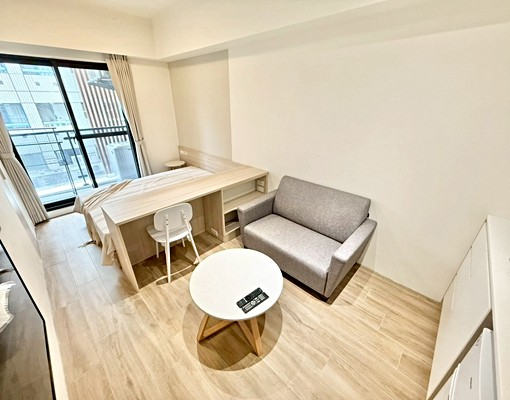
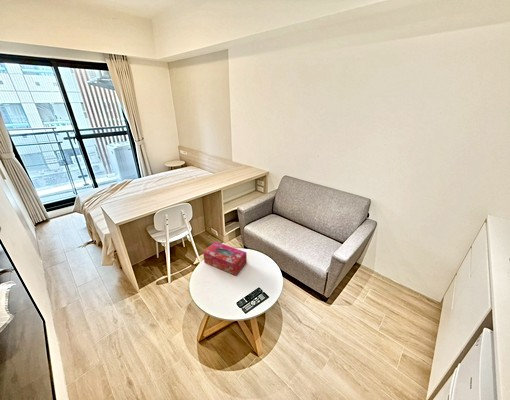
+ tissue box (225, 257)
